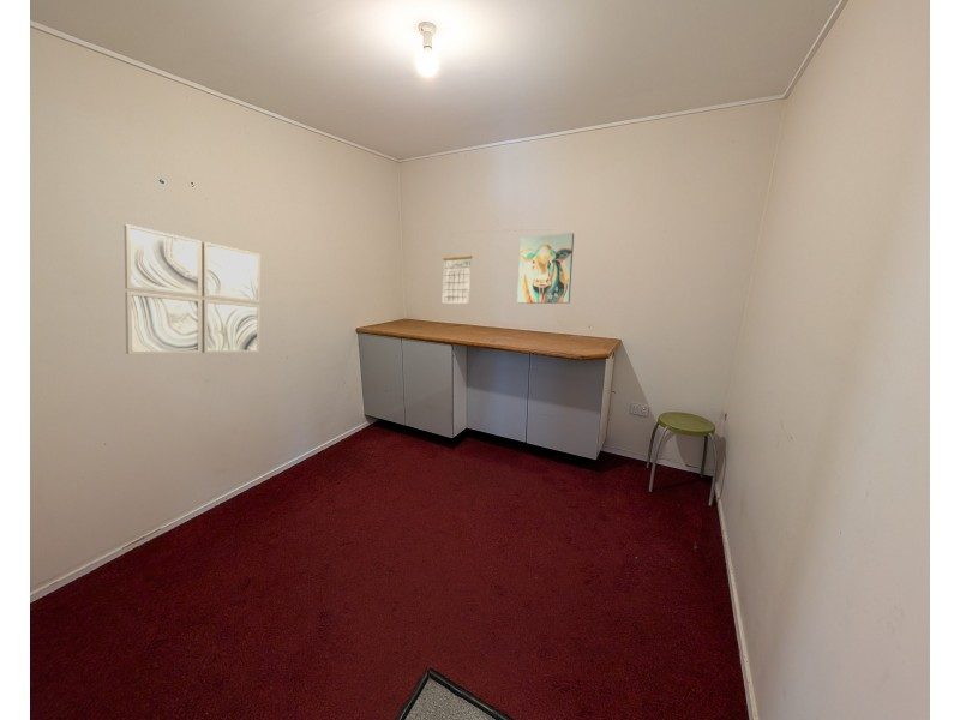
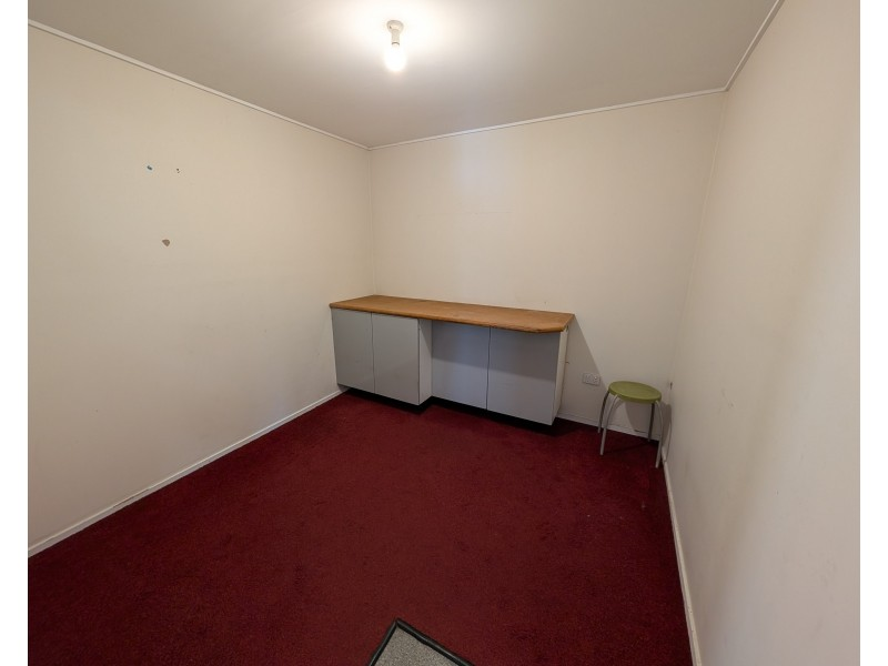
- wall art (544, 269)
- wall art (202, 295)
- calendar (456, 274)
